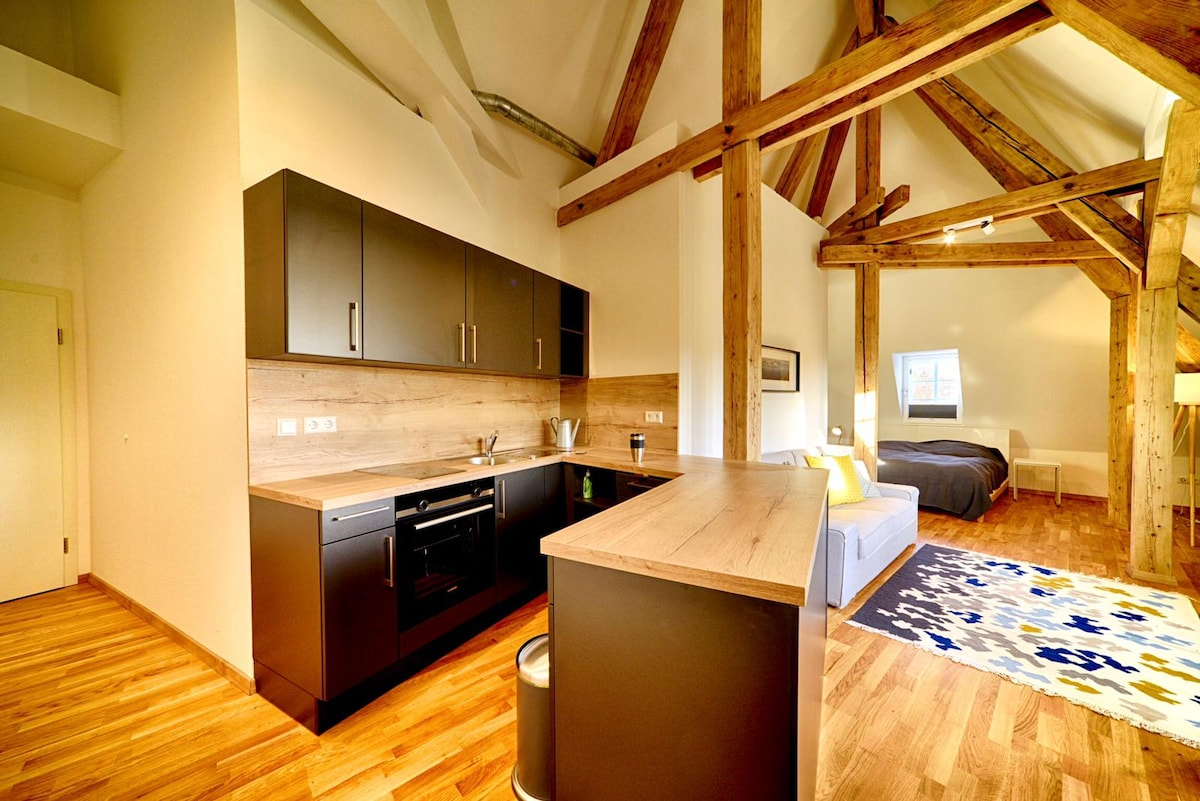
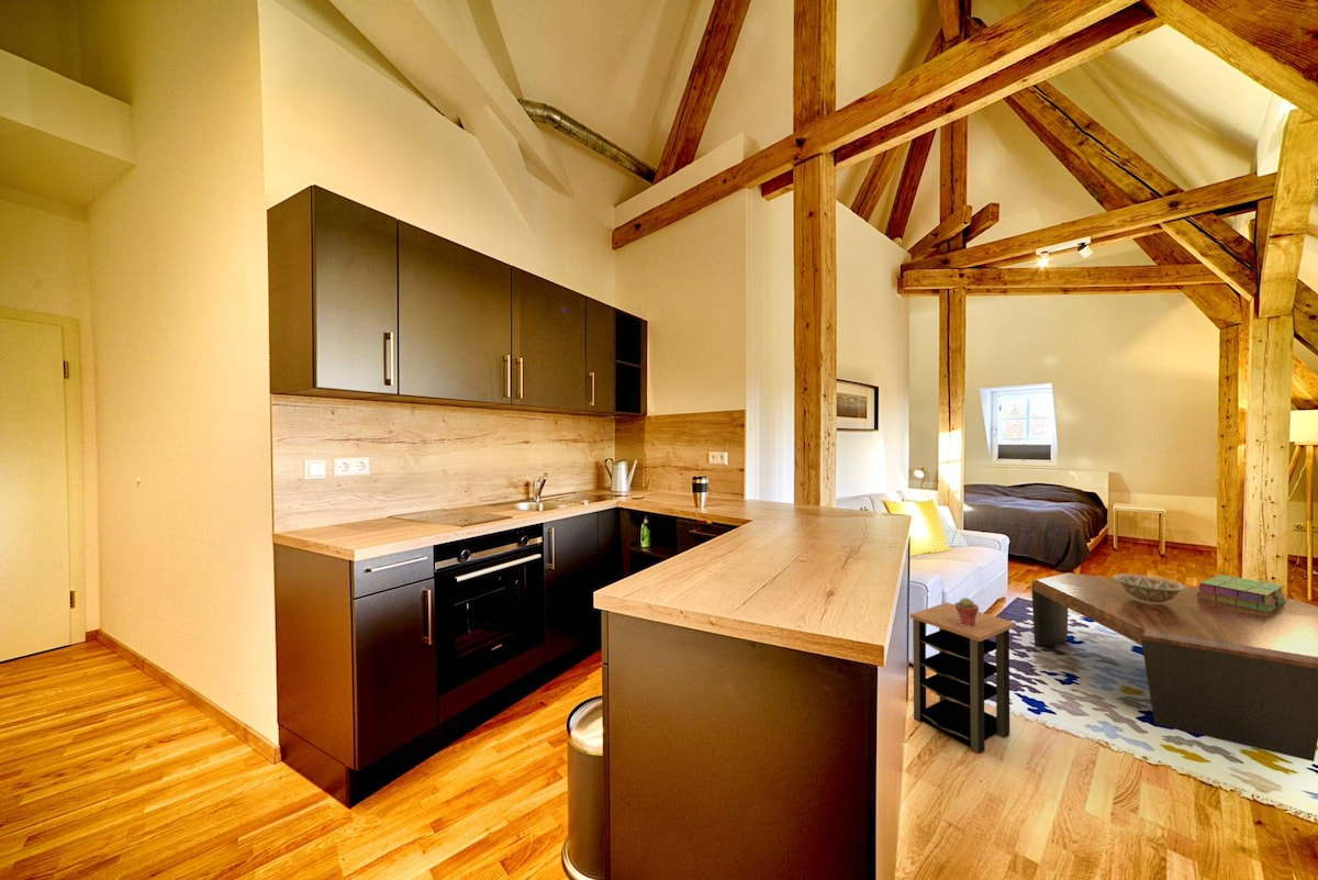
+ decorative bowl (1148, 590)
+ coffee table (1170, 639)
+ potted succulent (967, 610)
+ stack of books (1241, 591)
+ side table (961, 672)
